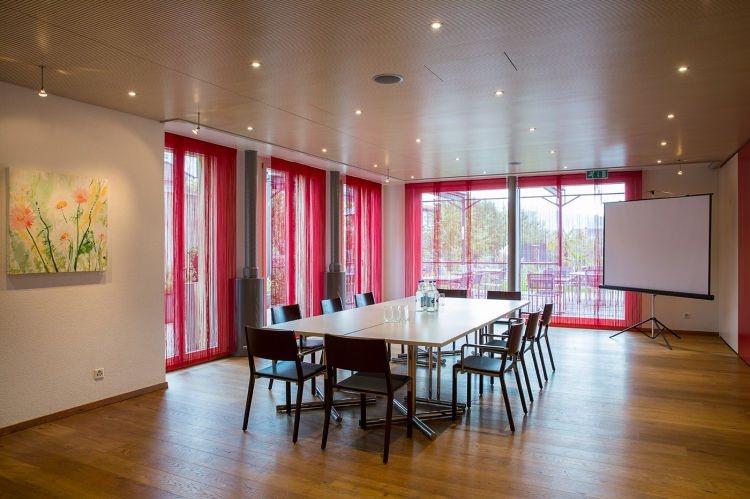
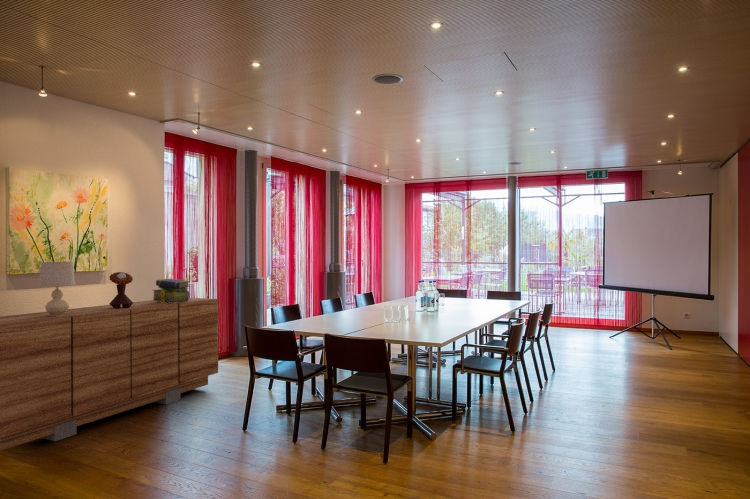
+ stack of books (172, 290)
+ table lamp (57, 288)
+ sideboard (110, 361)
+ mushroom (121, 289)
